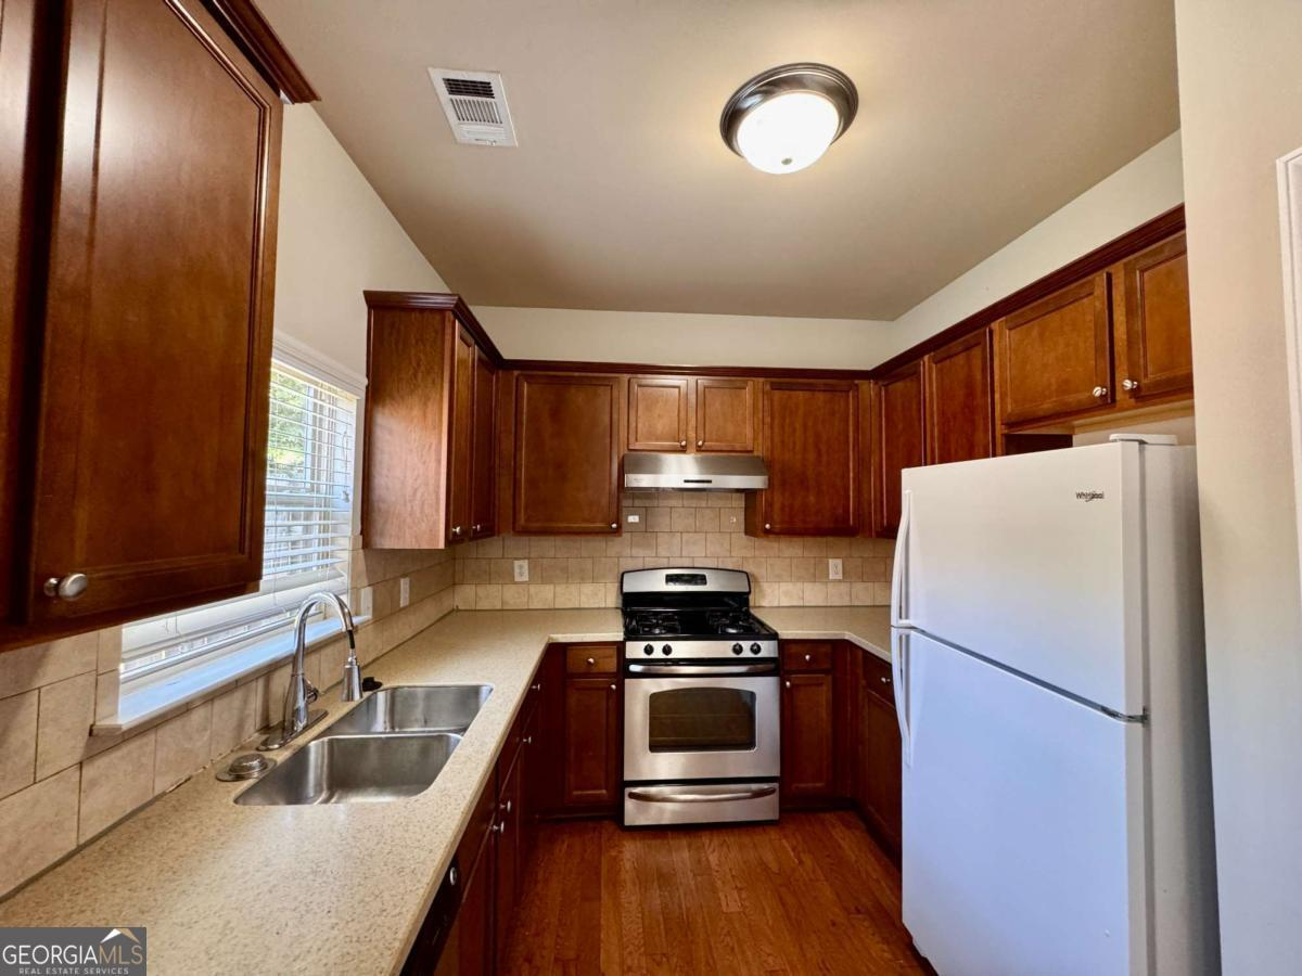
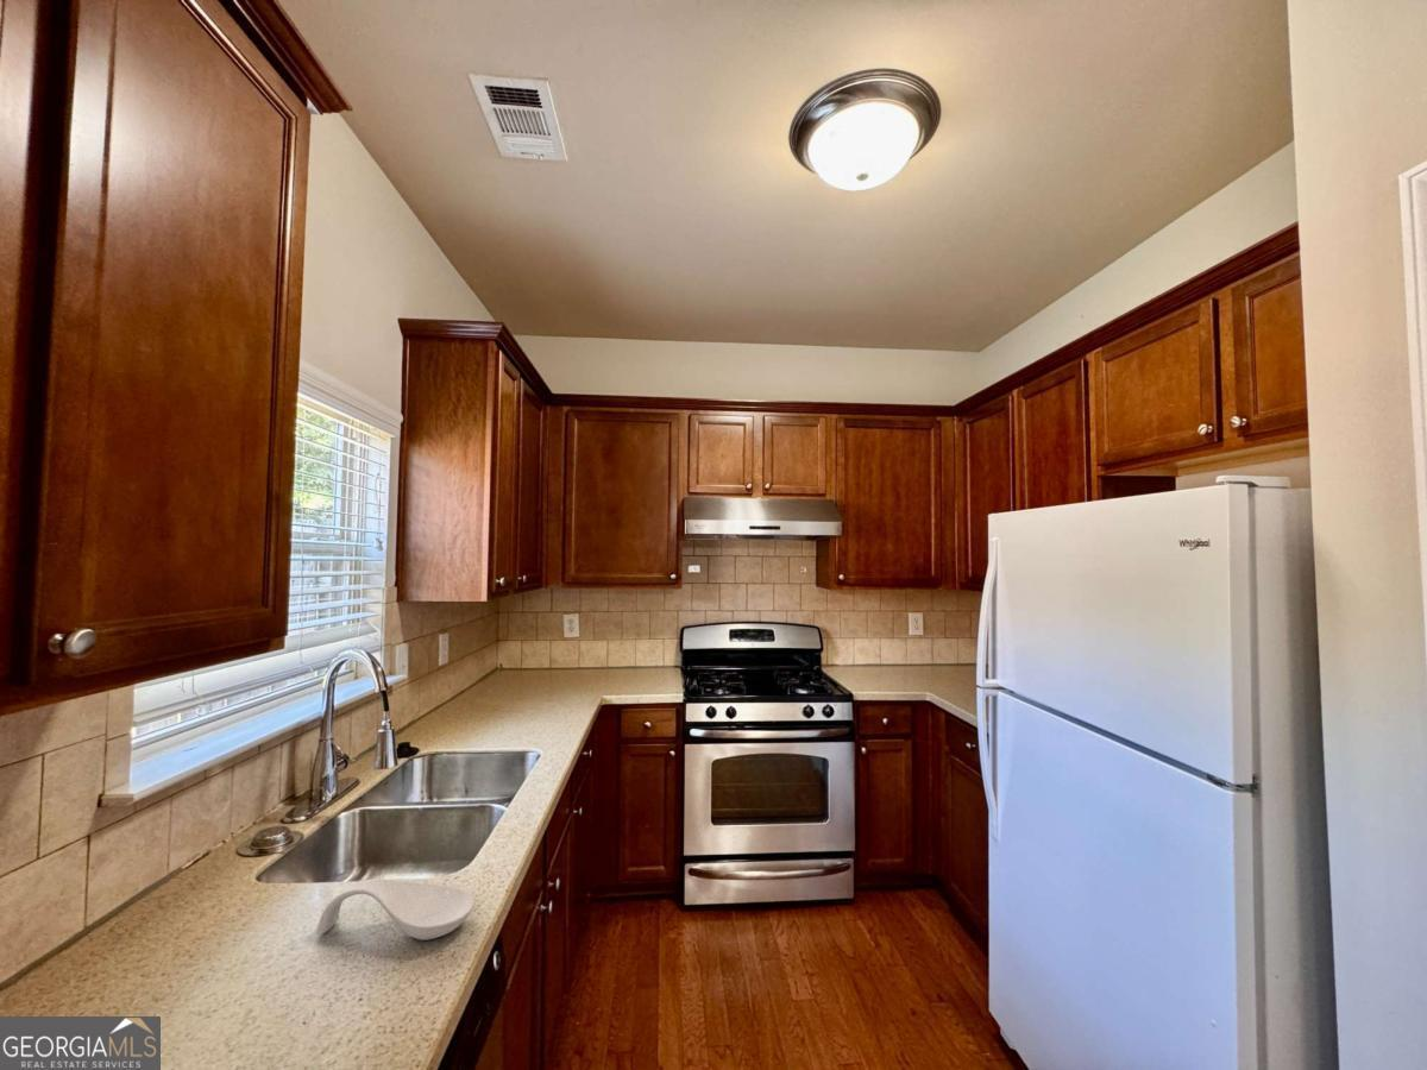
+ spoon rest (398, 906)
